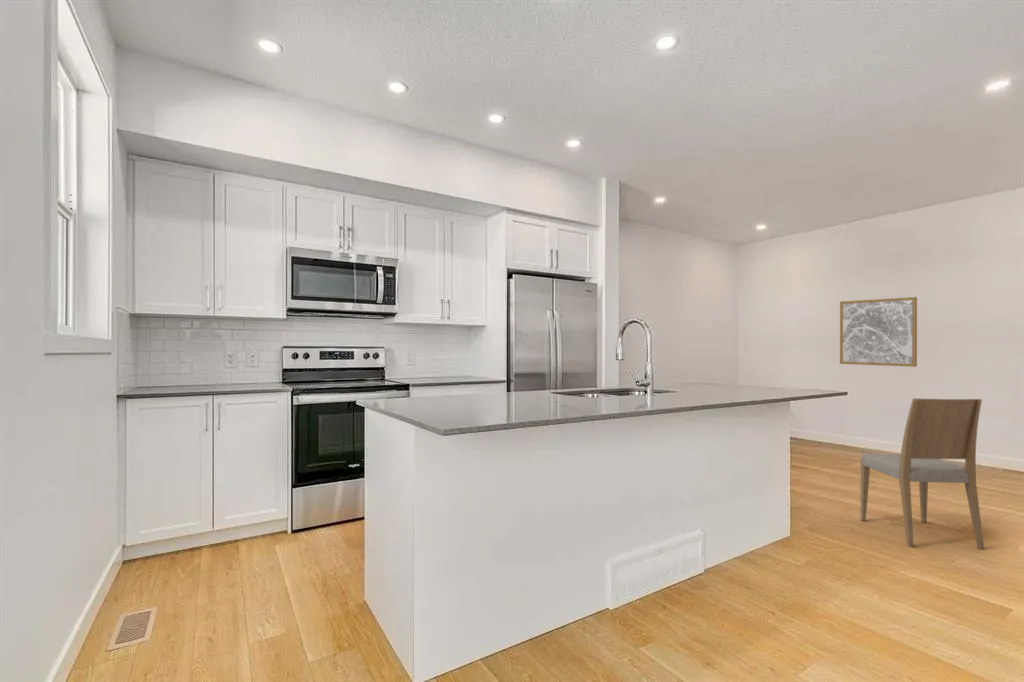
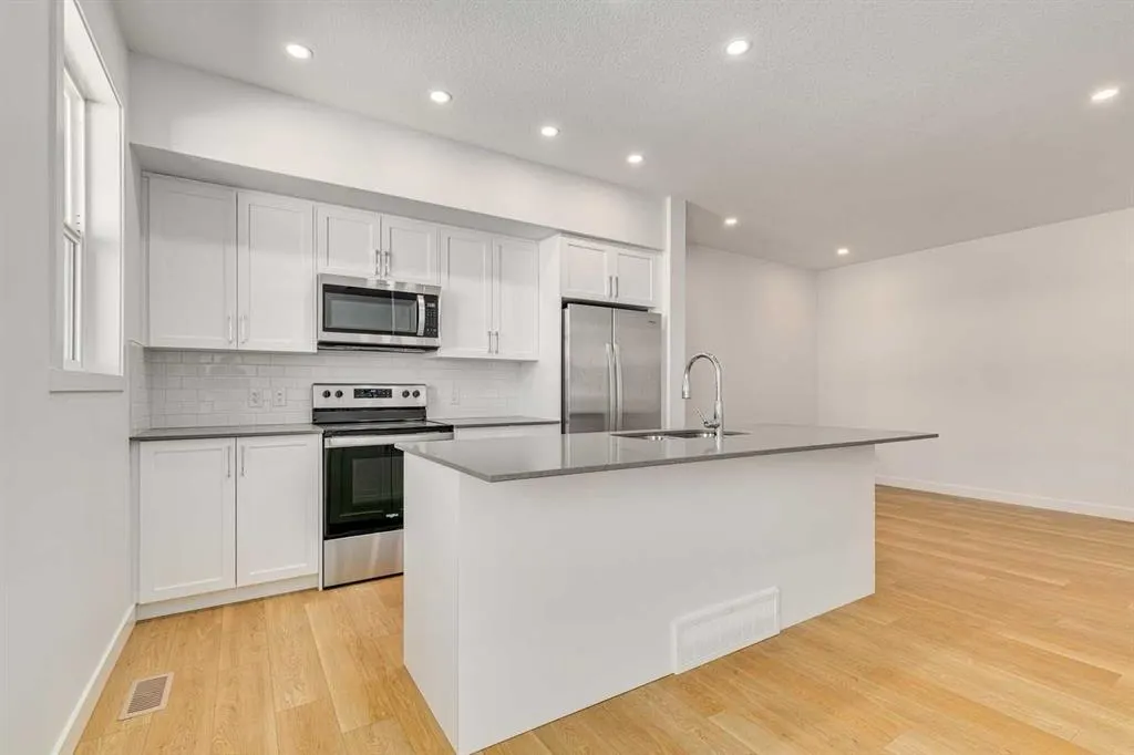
- dining chair (917, 464)
- wall art (876, 332)
